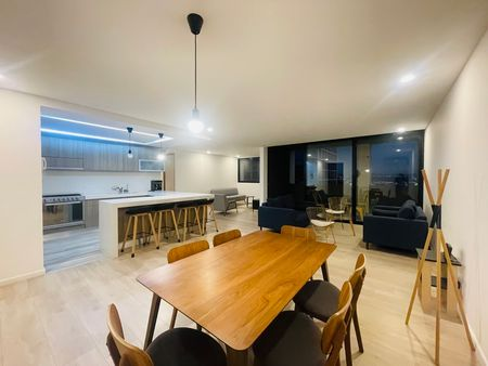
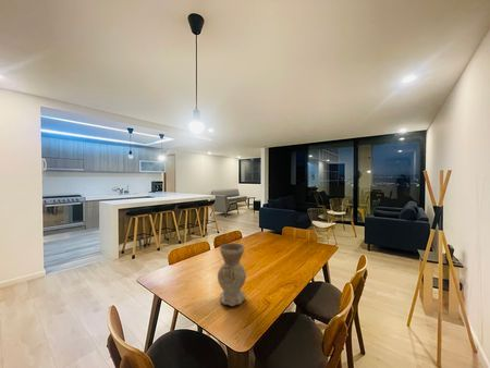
+ vase (230, 273)
